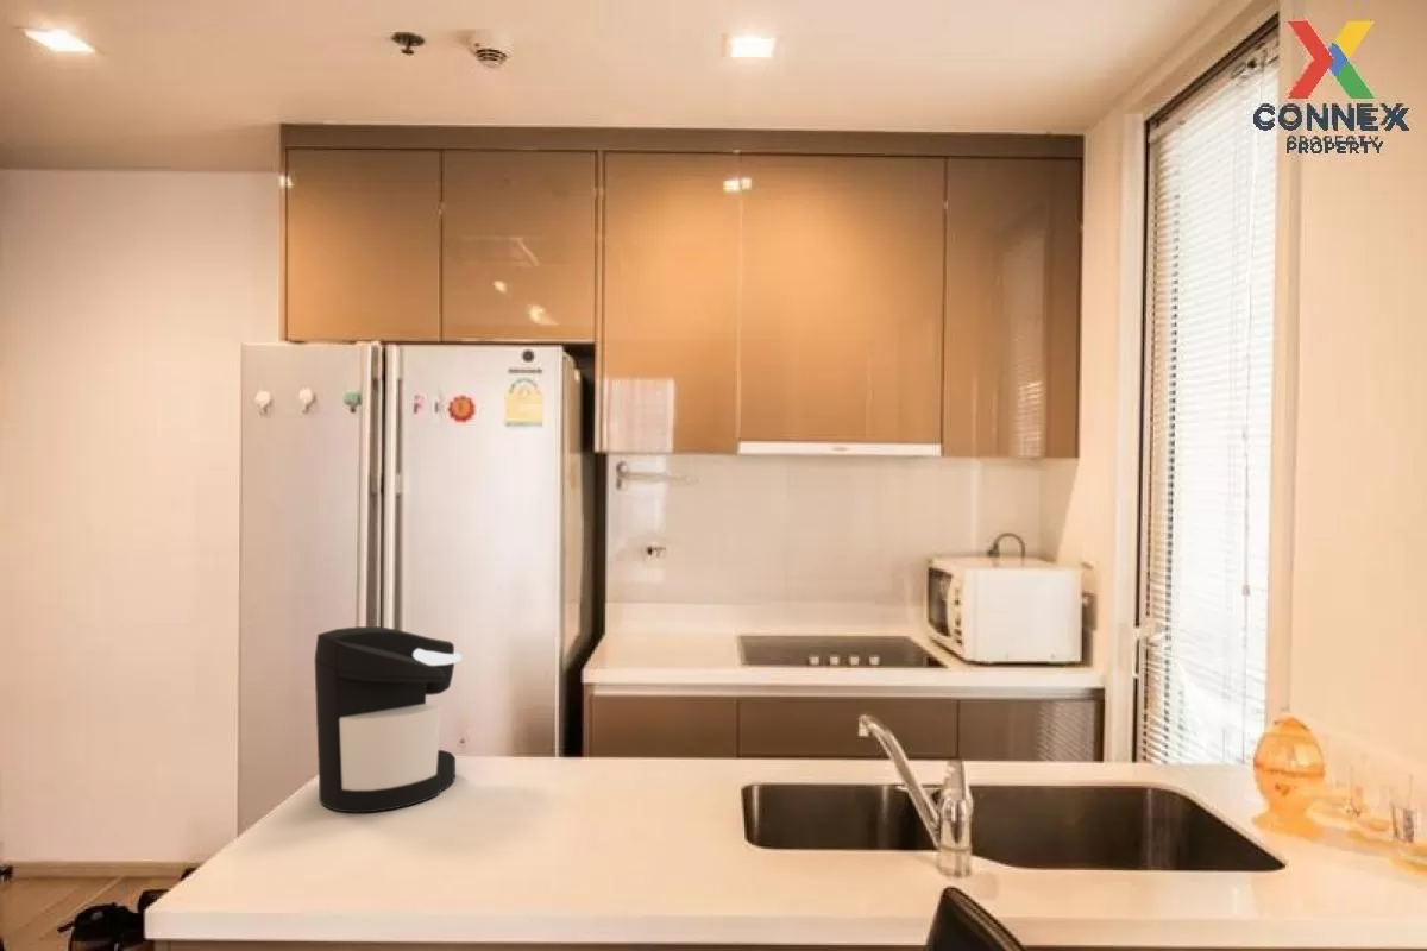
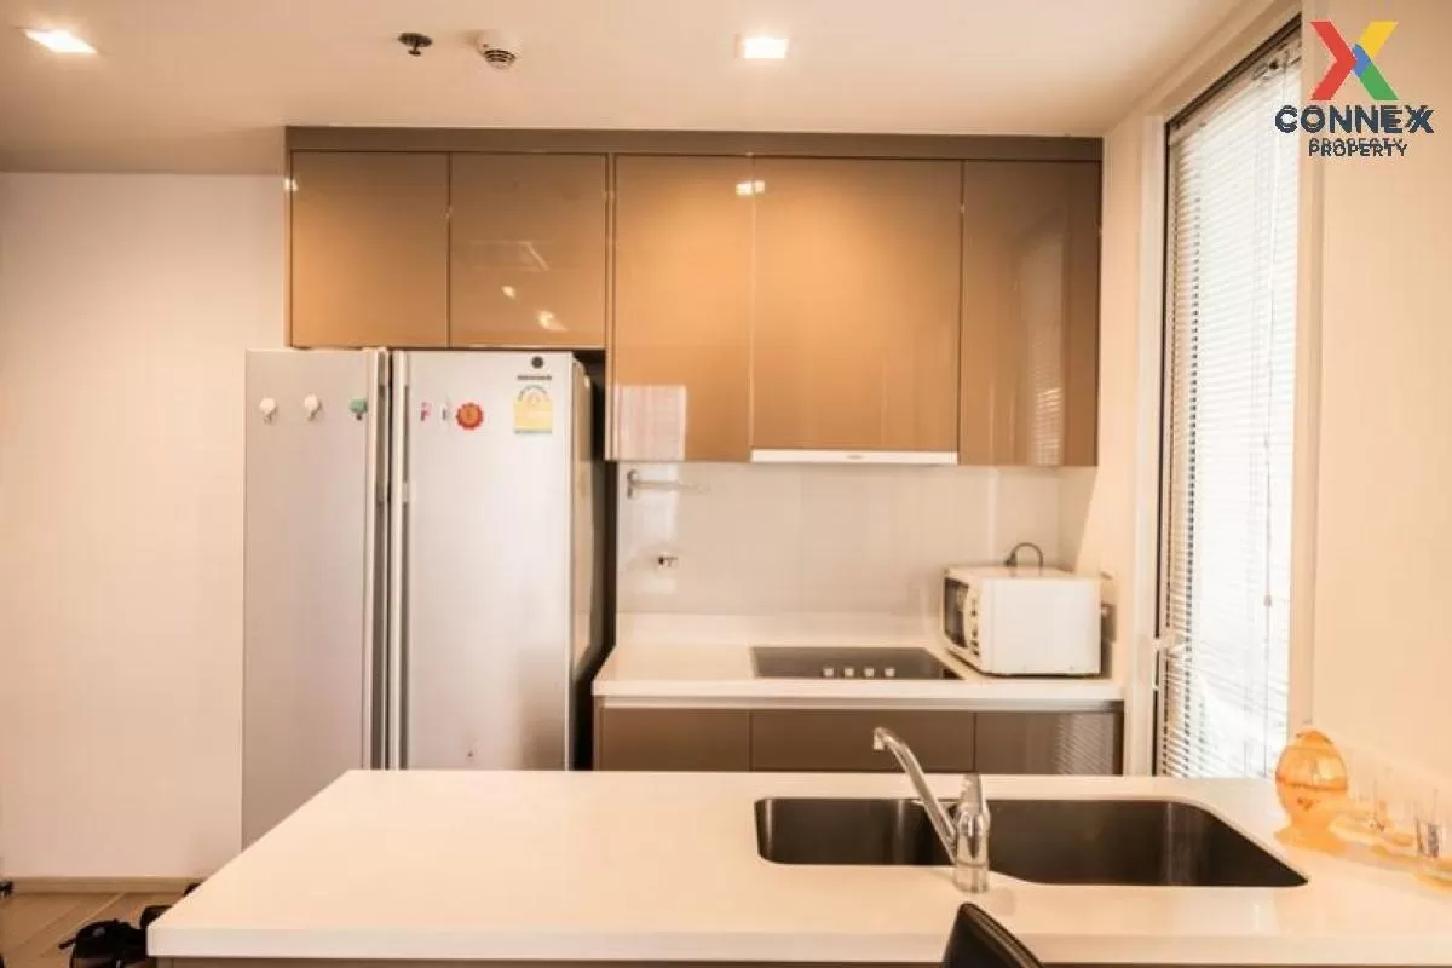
- coffee maker (392, 705)
